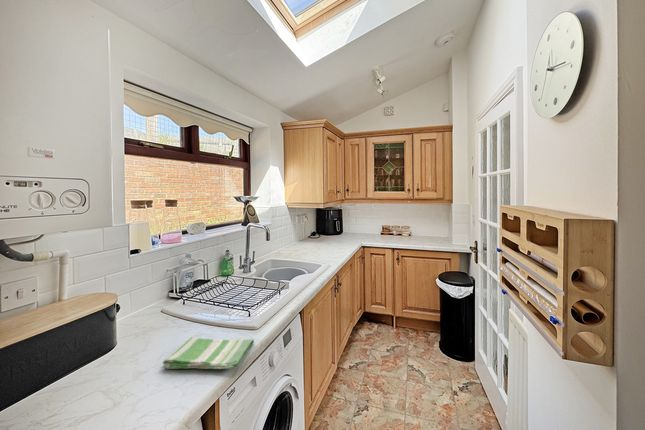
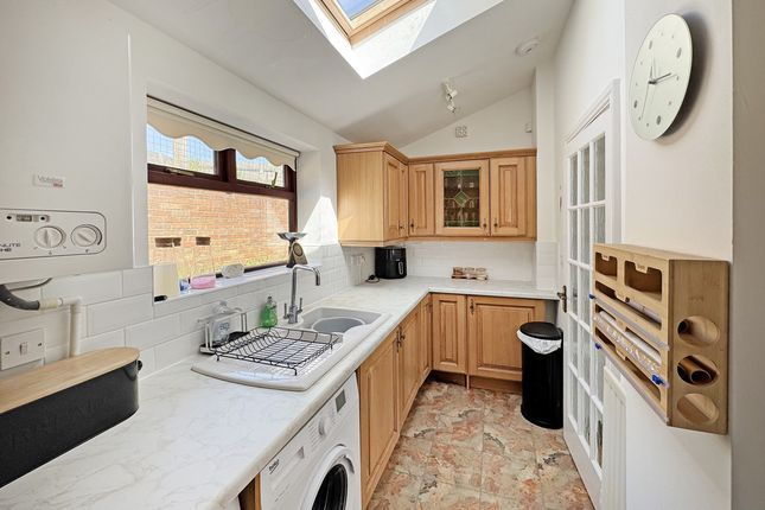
- dish towel (211, 351)
